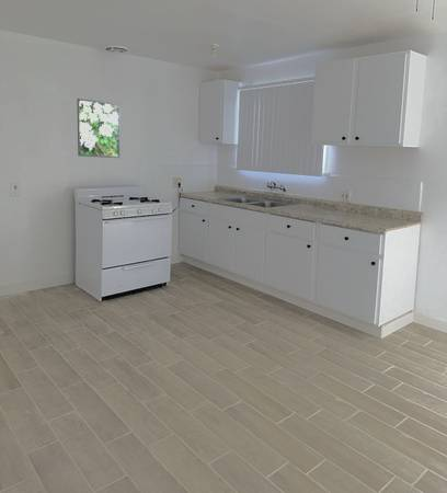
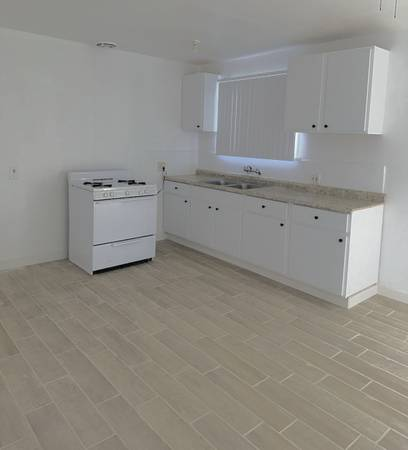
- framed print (99, 129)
